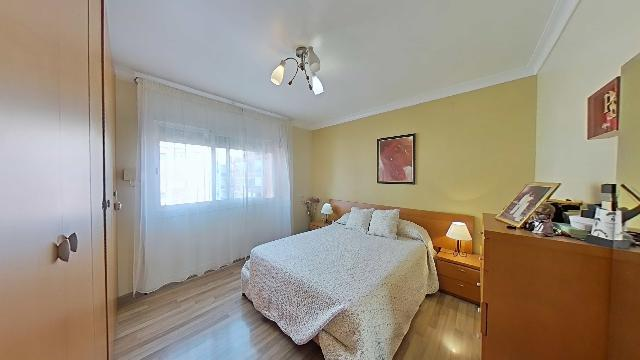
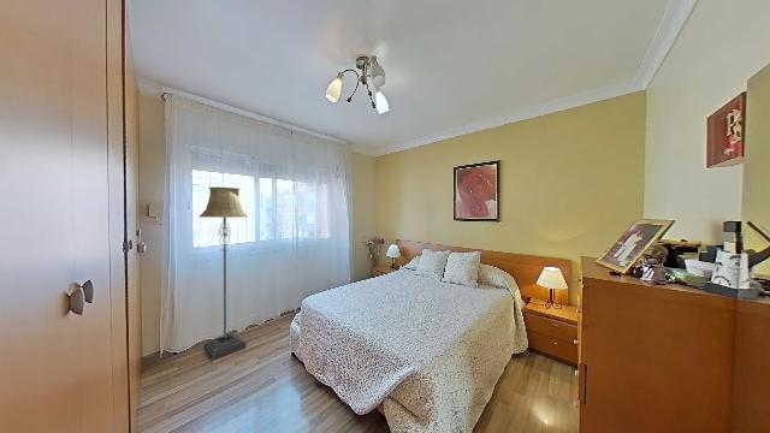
+ floor lamp (224, 268)
